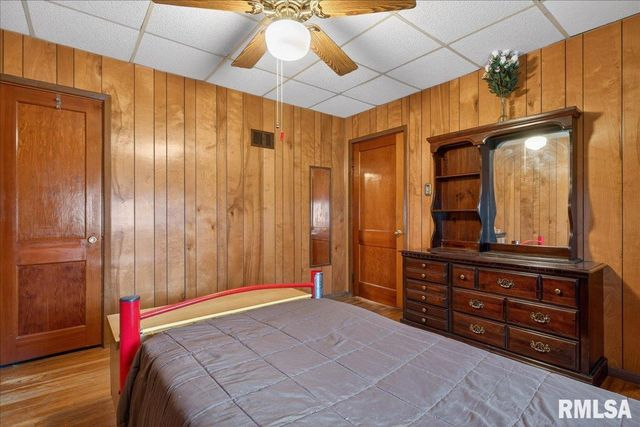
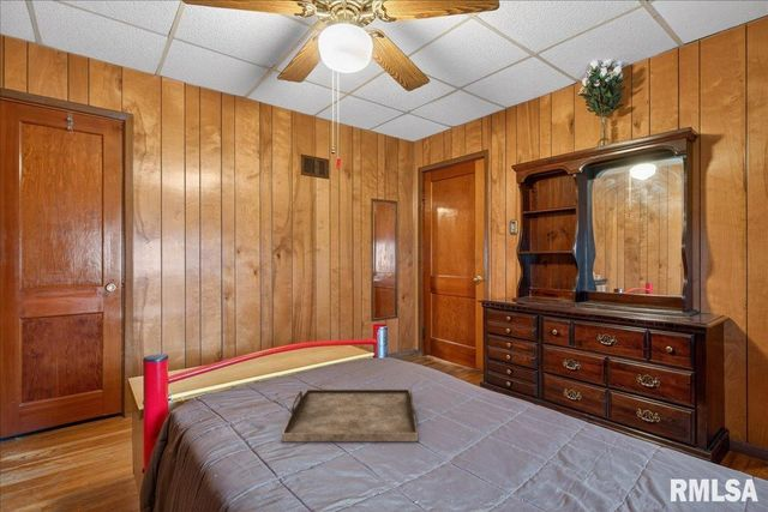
+ serving tray (354, 405)
